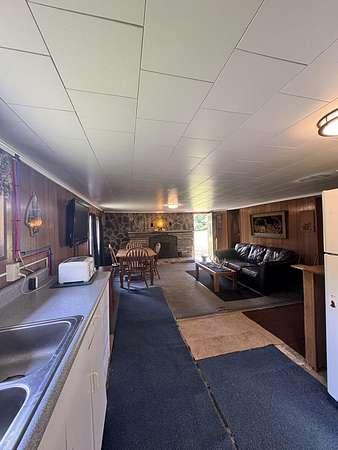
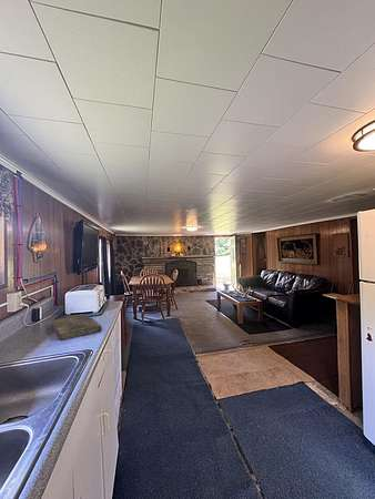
+ cutting board (74, 324)
